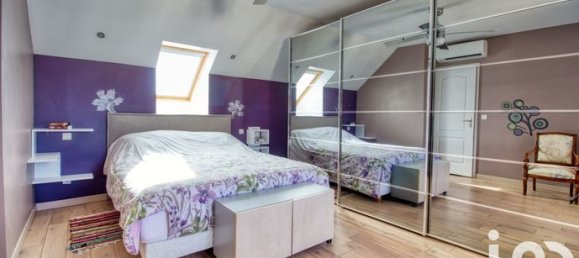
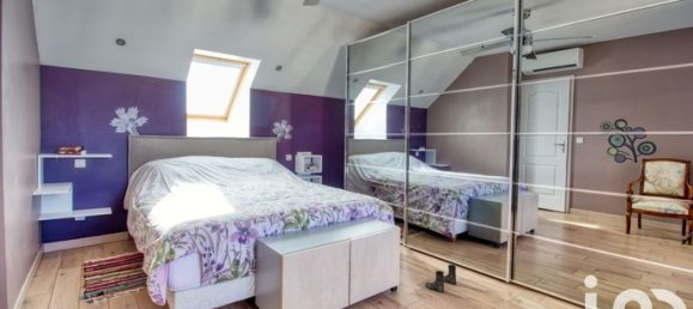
+ boots (440, 275)
